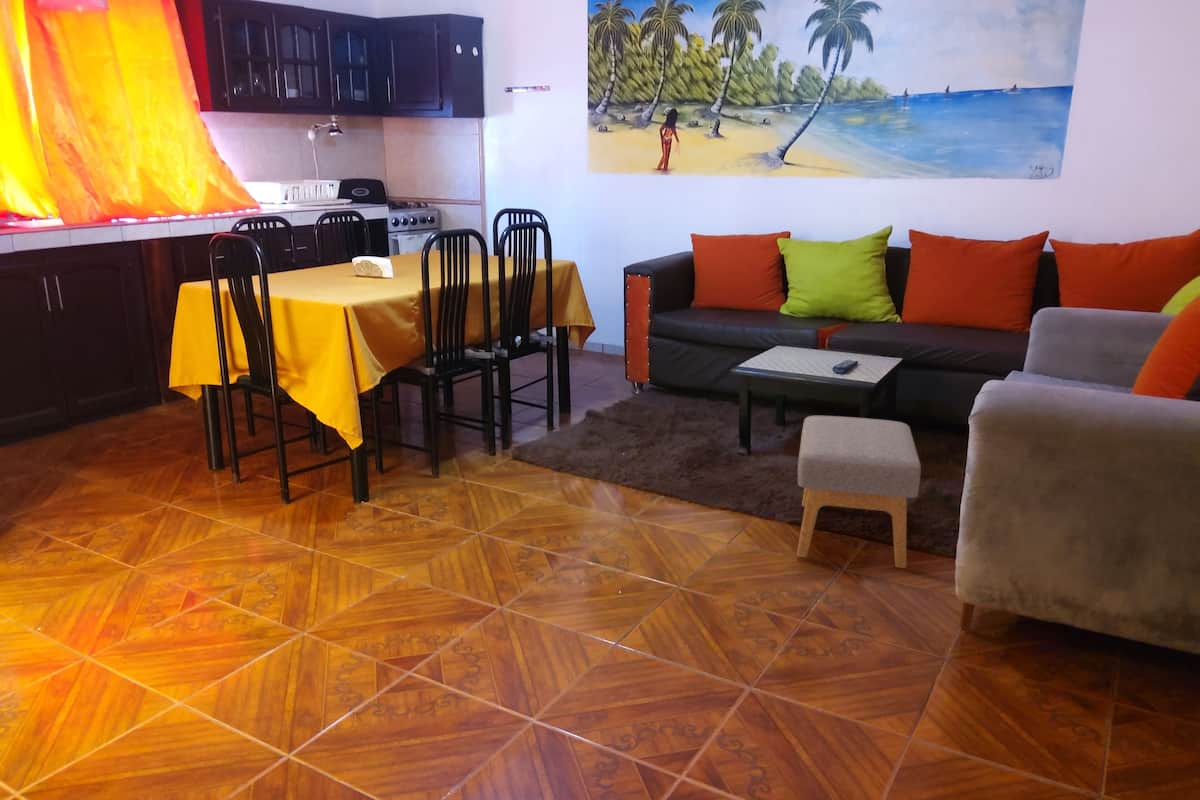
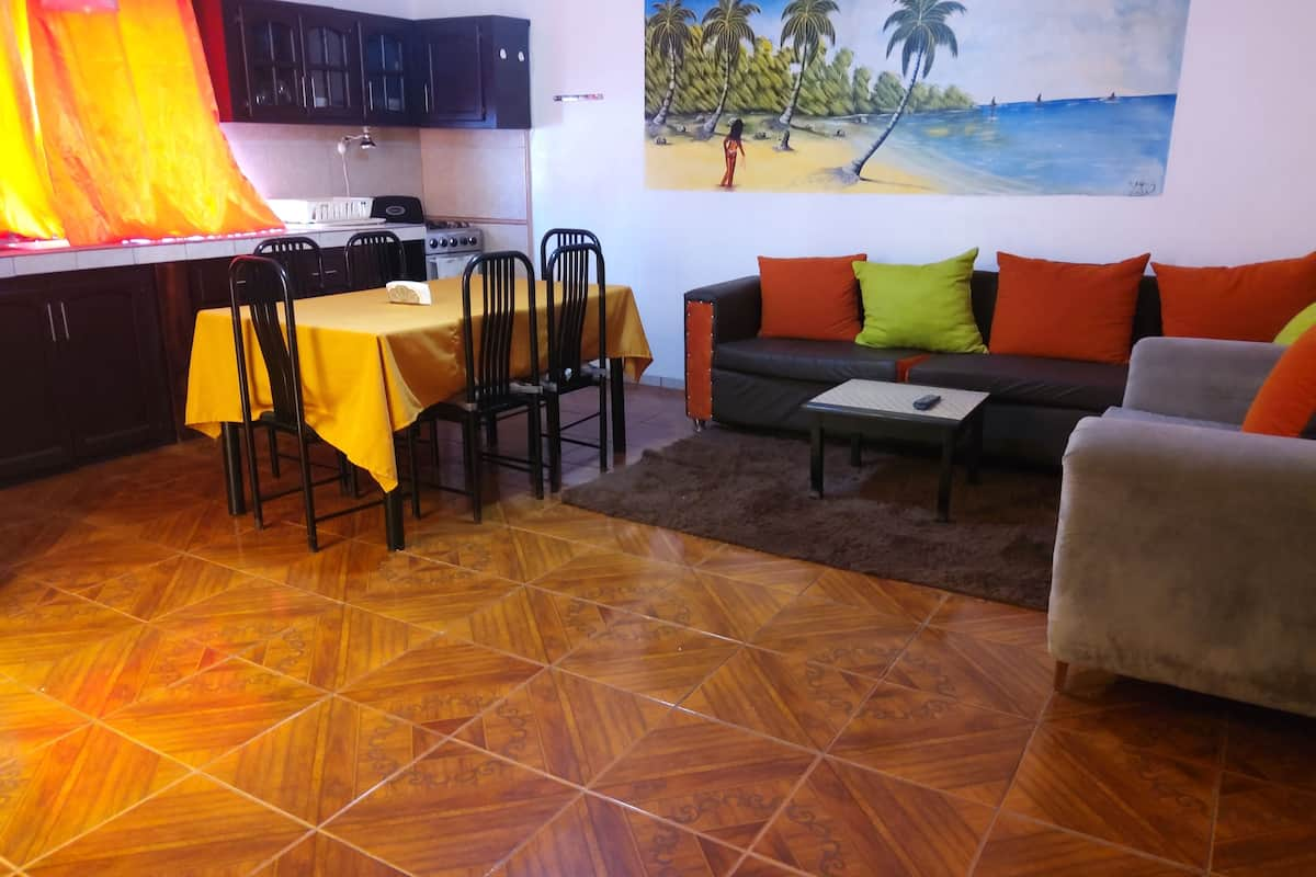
- footstool (853, 484)
